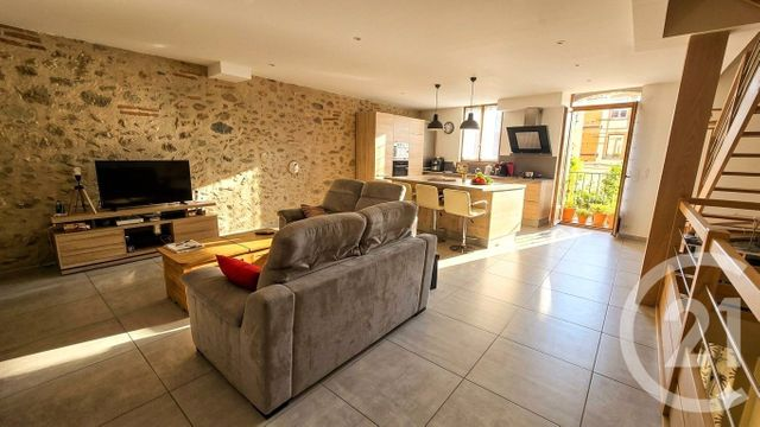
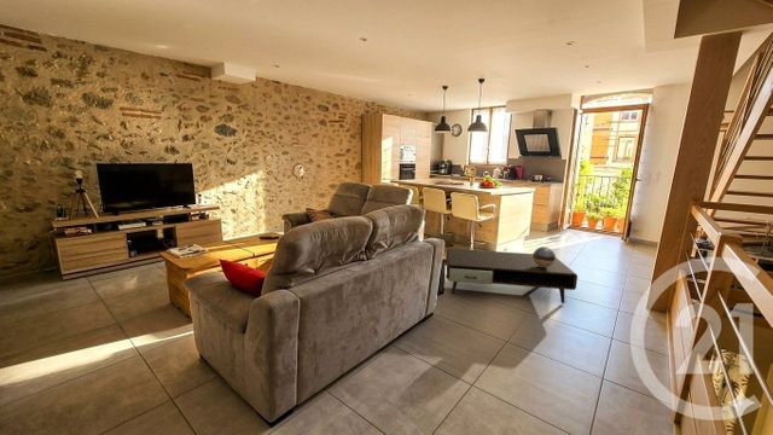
+ coffee table (504, 274)
+ decorative sphere (544, 256)
